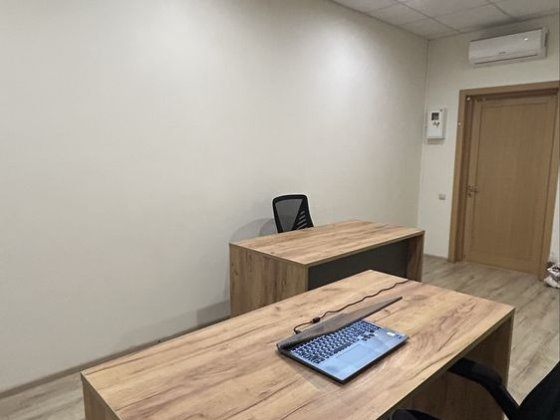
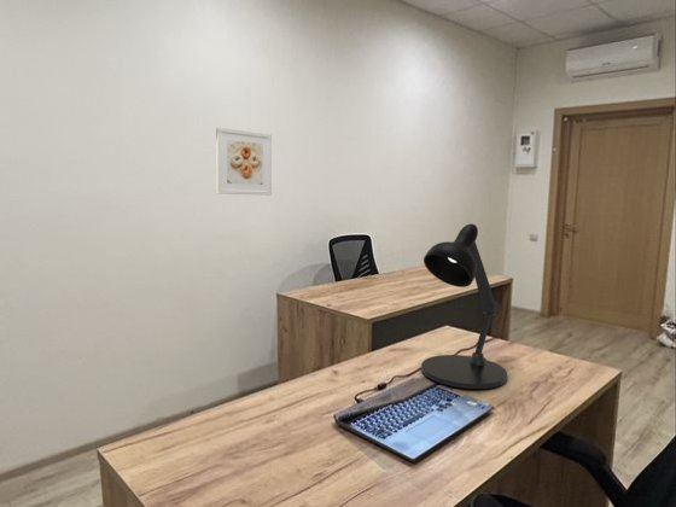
+ desk lamp (465, 286)
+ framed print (244, 163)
